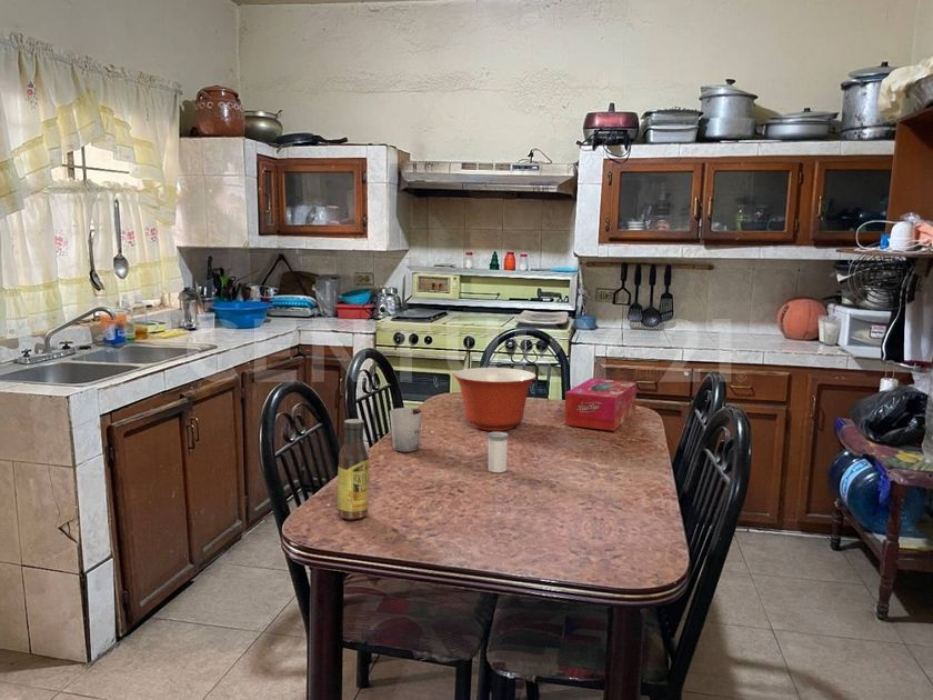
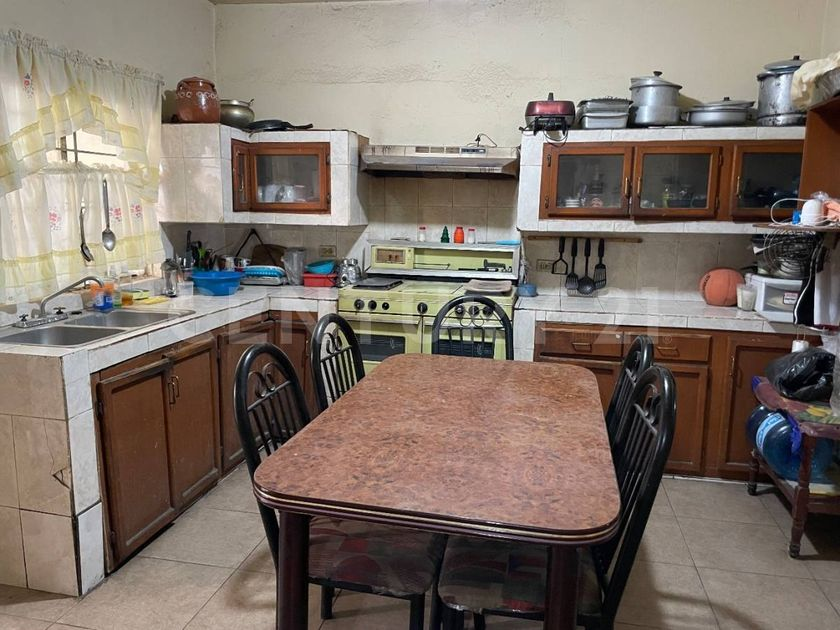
- salt shaker (496, 451)
- tissue box (602, 402)
- sauce bottle (353, 468)
- mixing bowl (493, 399)
- cup (408, 428)
